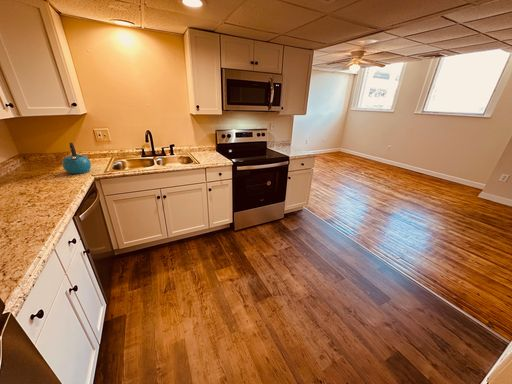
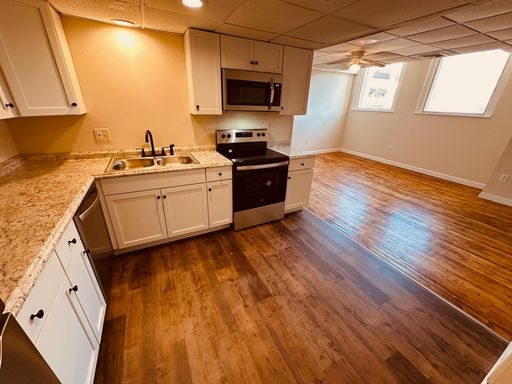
- kettle (75, 158)
